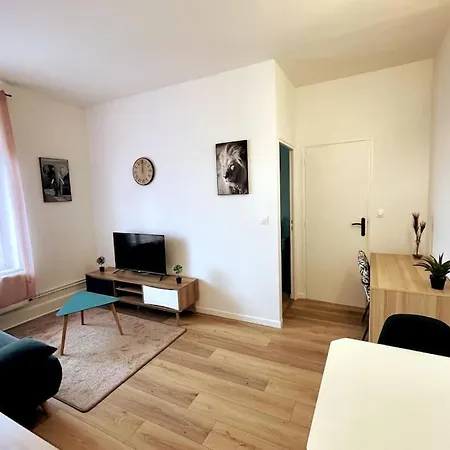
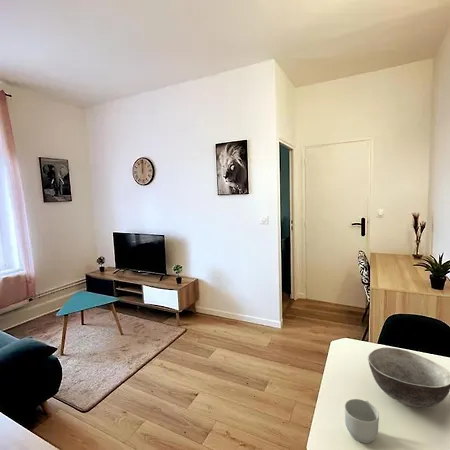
+ bowl (407, 379)
+ mug (362, 418)
